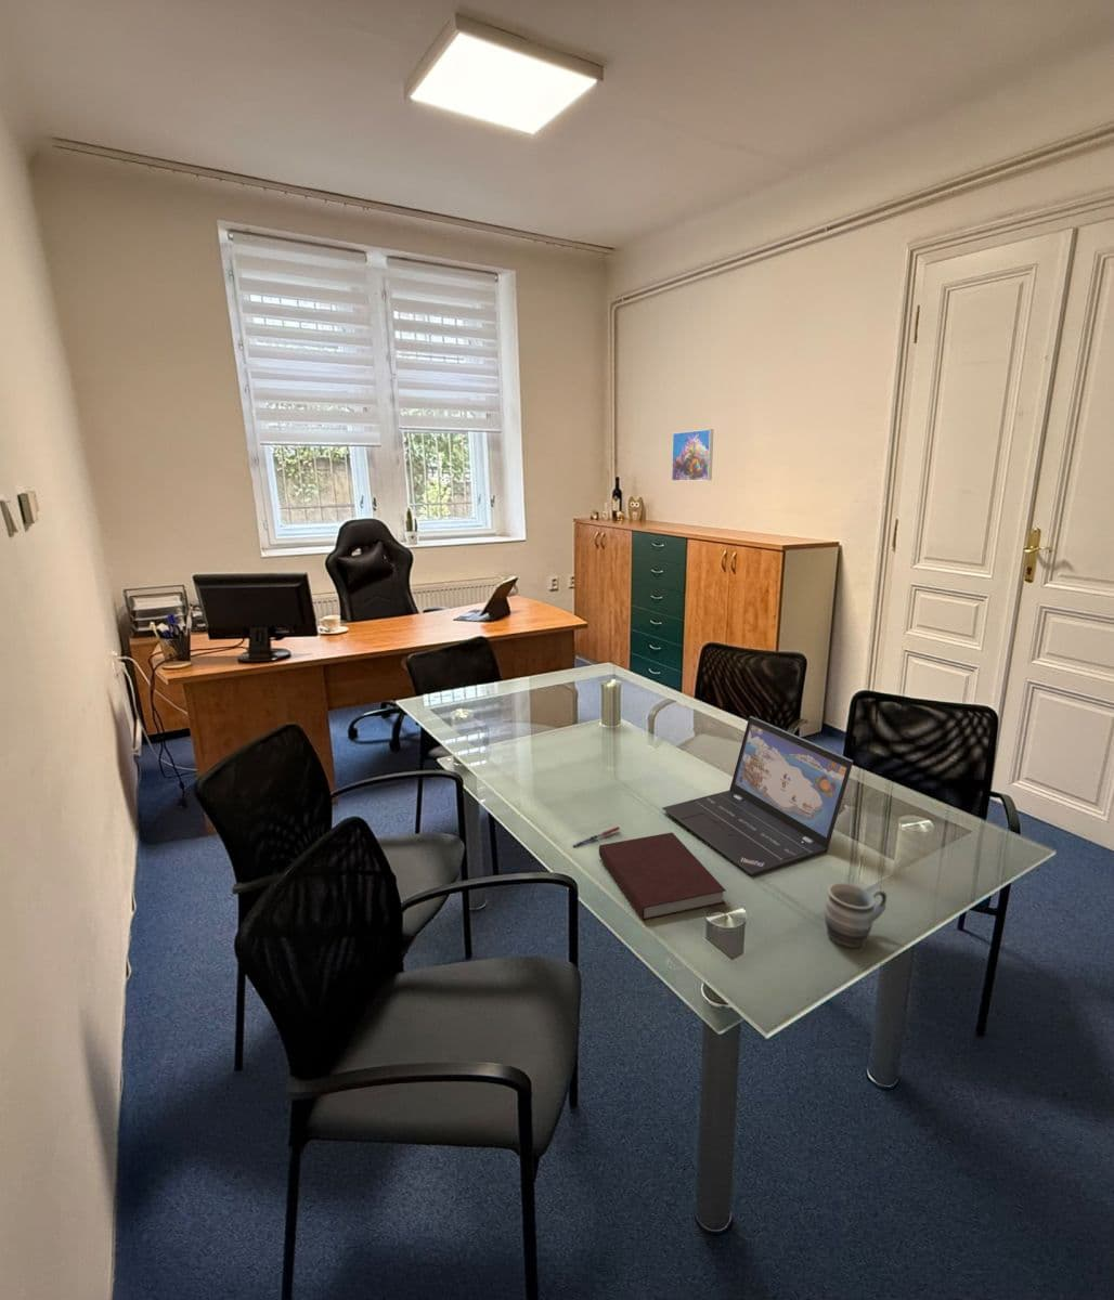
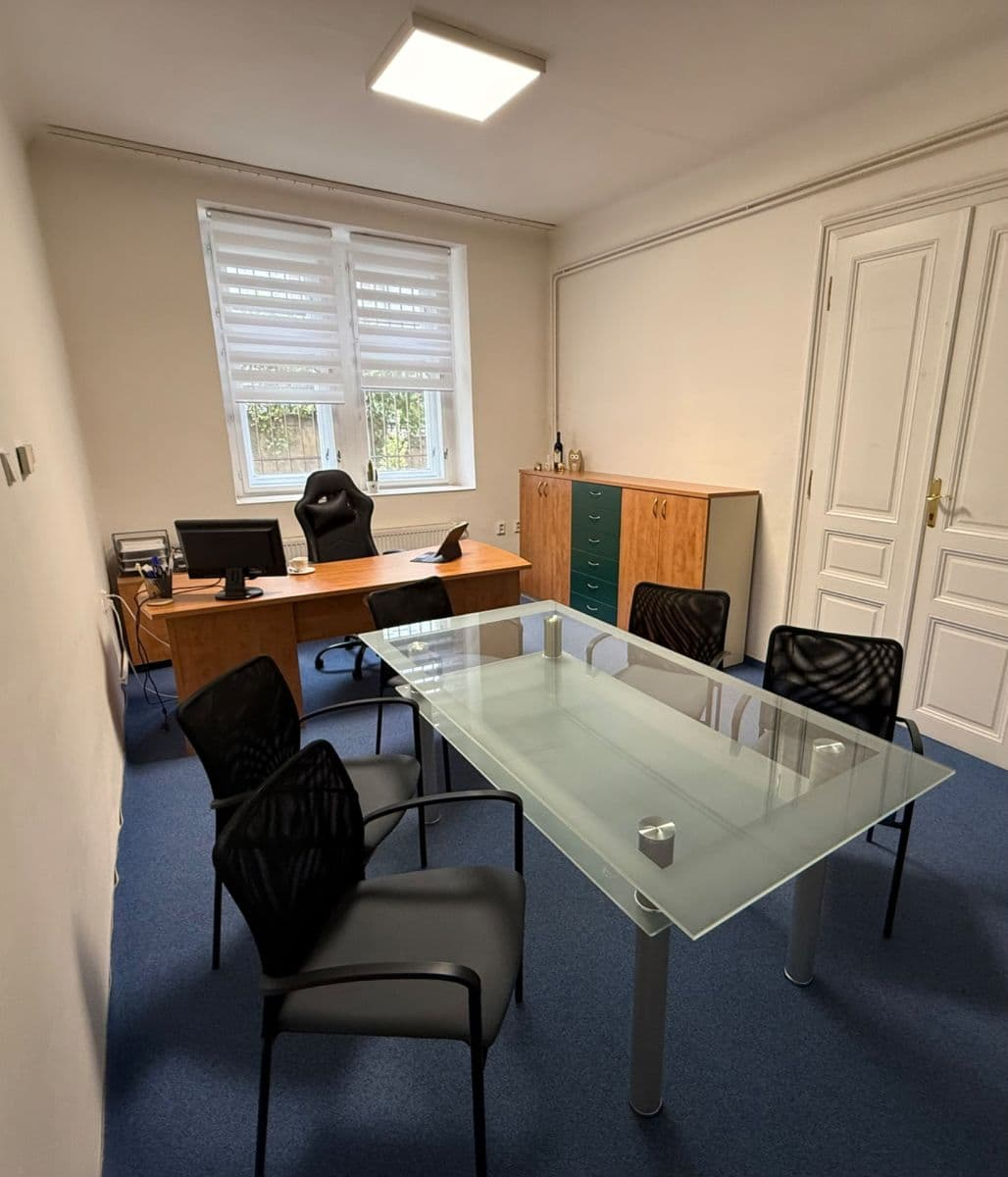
- laptop (750, 788)
- mug (854, 912)
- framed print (692, 456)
- notebook (658, 873)
- pen (596, 835)
